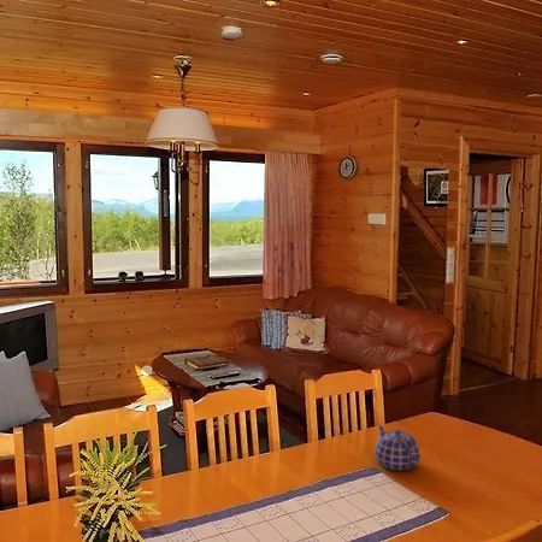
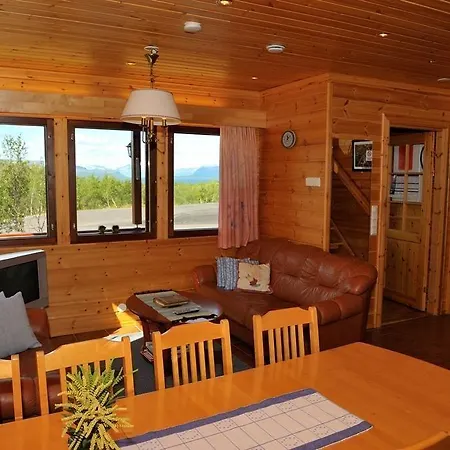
- teapot (395, 446)
